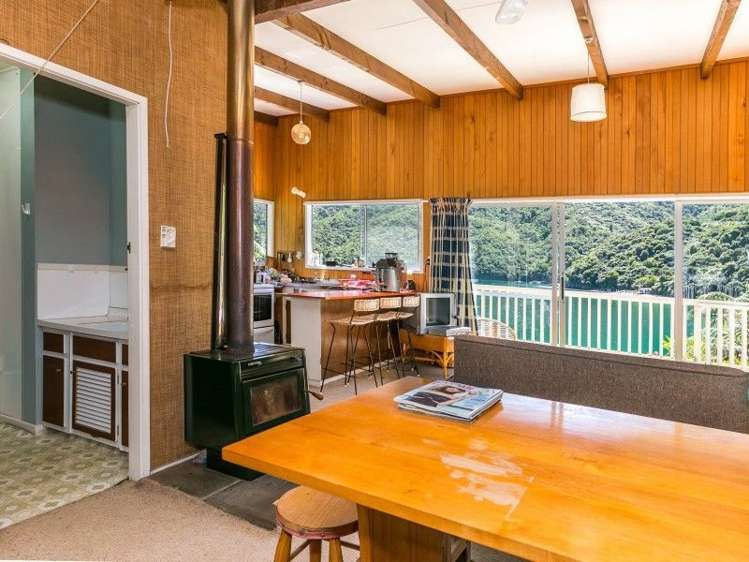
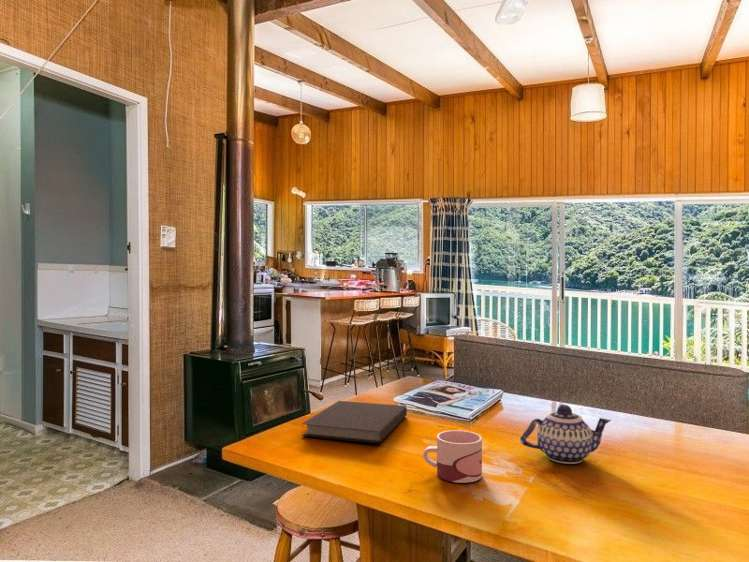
+ teapot (565, 431)
+ mug (452, 454)
+ notebook (357, 419)
